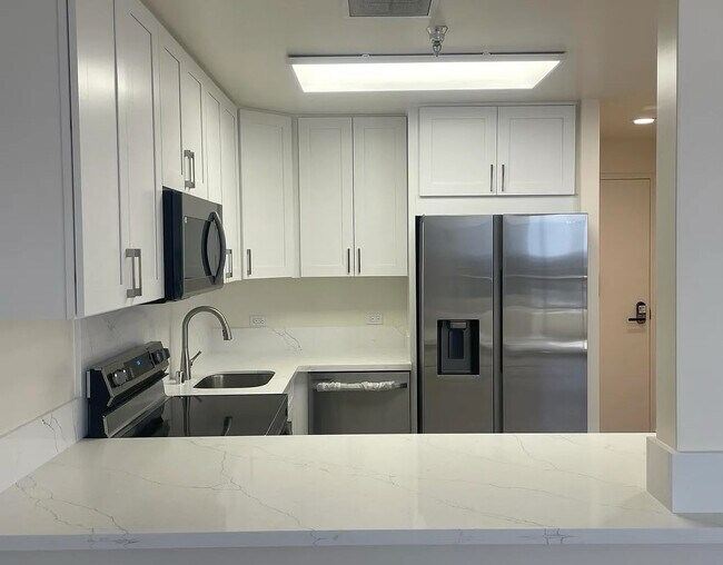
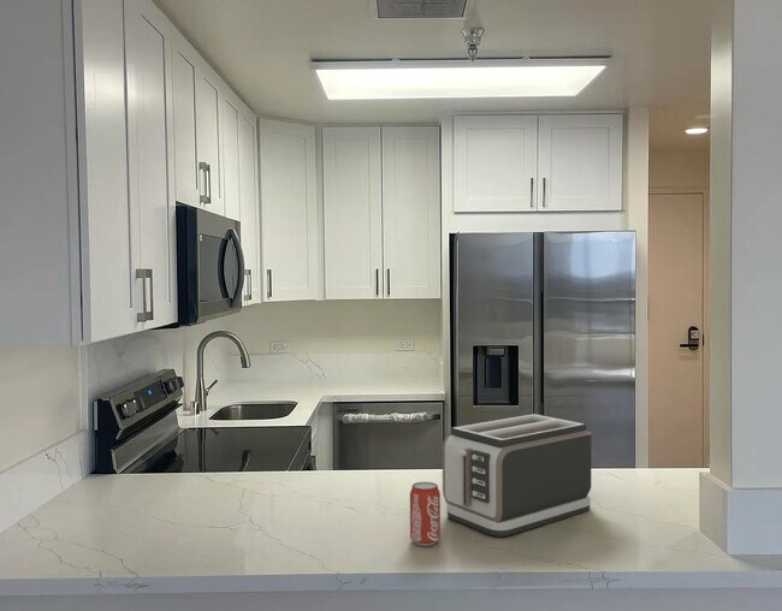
+ toaster (515, 469)
+ beverage can (425, 514)
